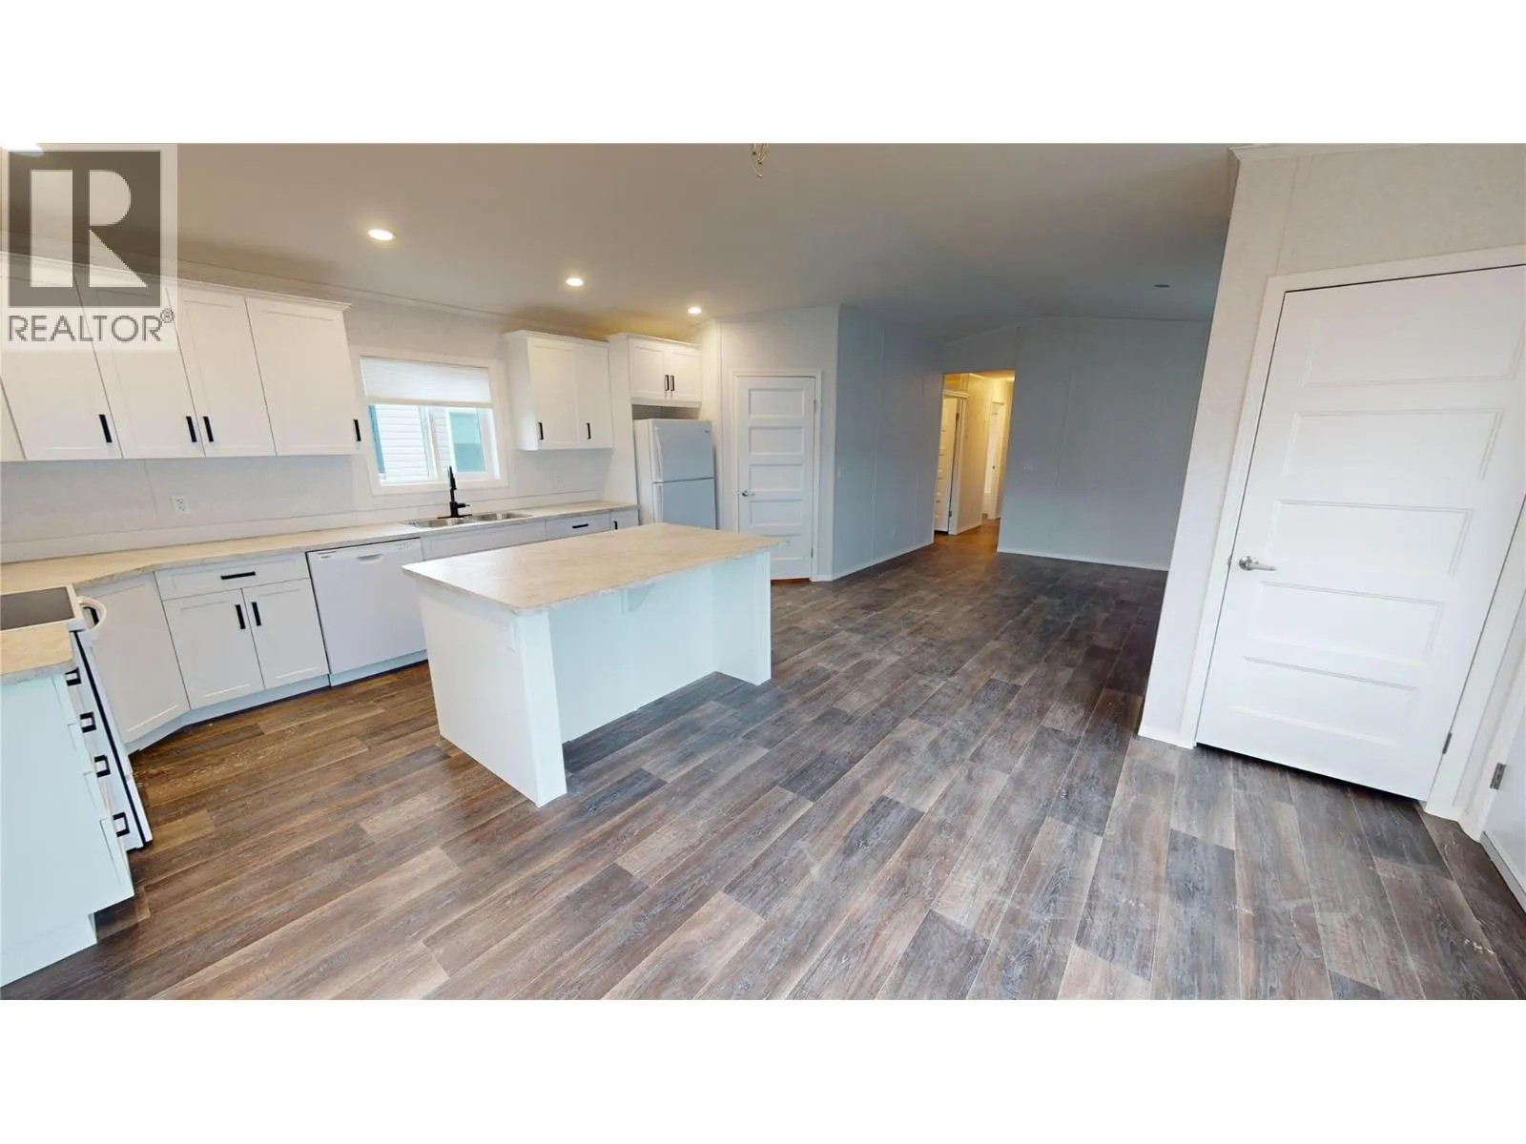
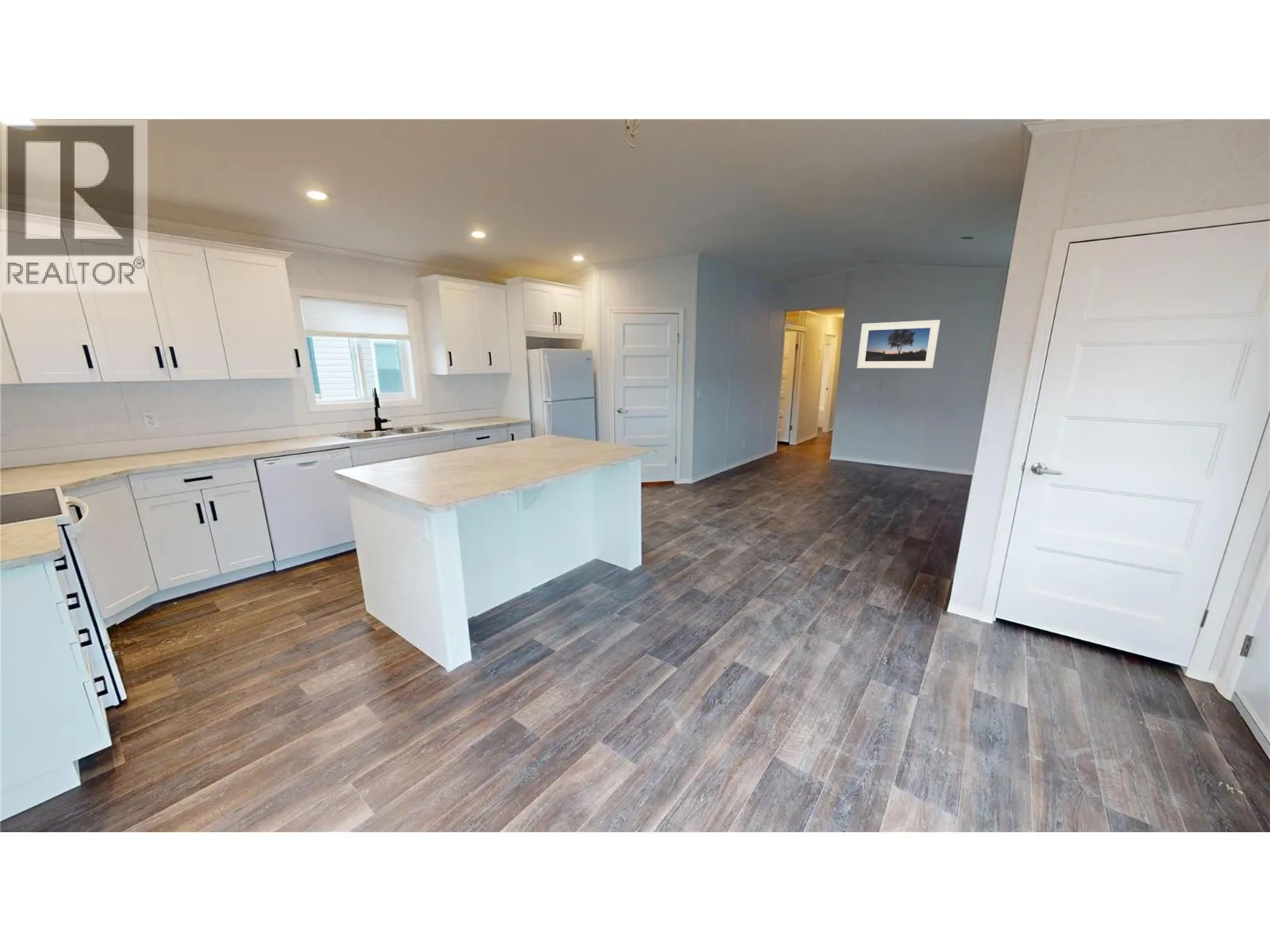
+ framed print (896, 345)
